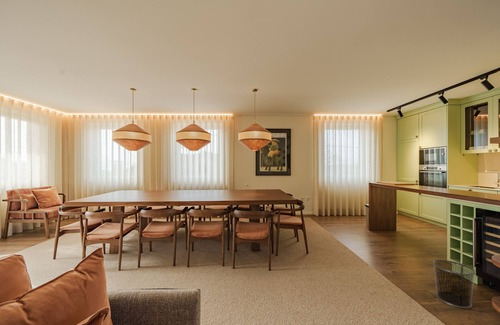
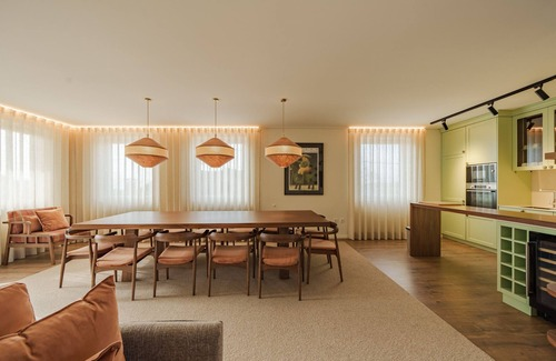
- waste bin (452, 283)
